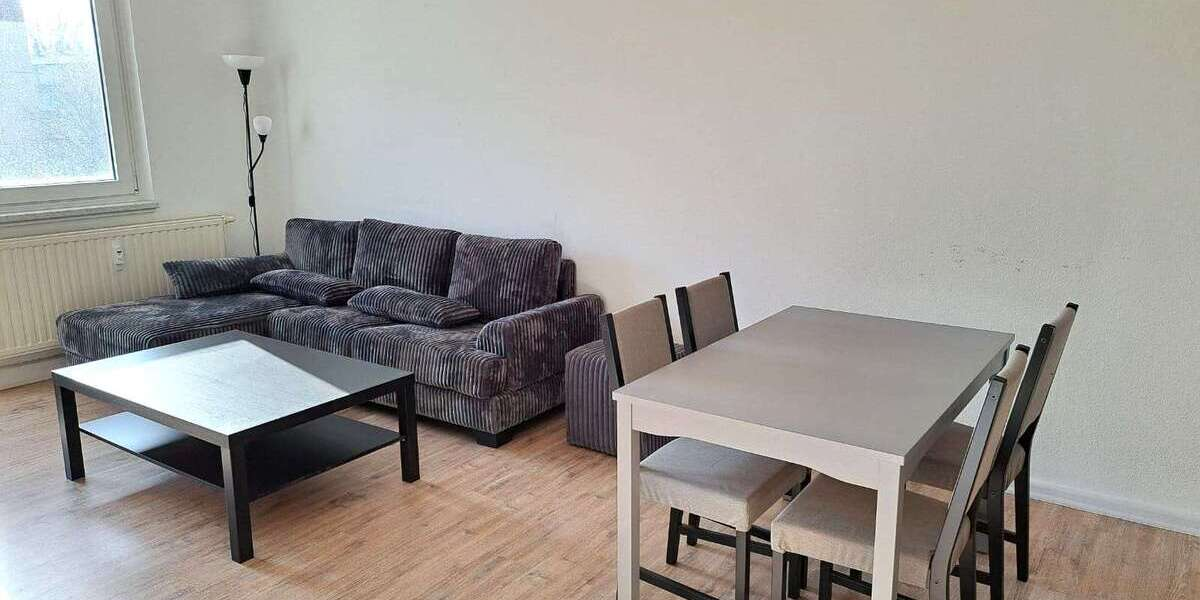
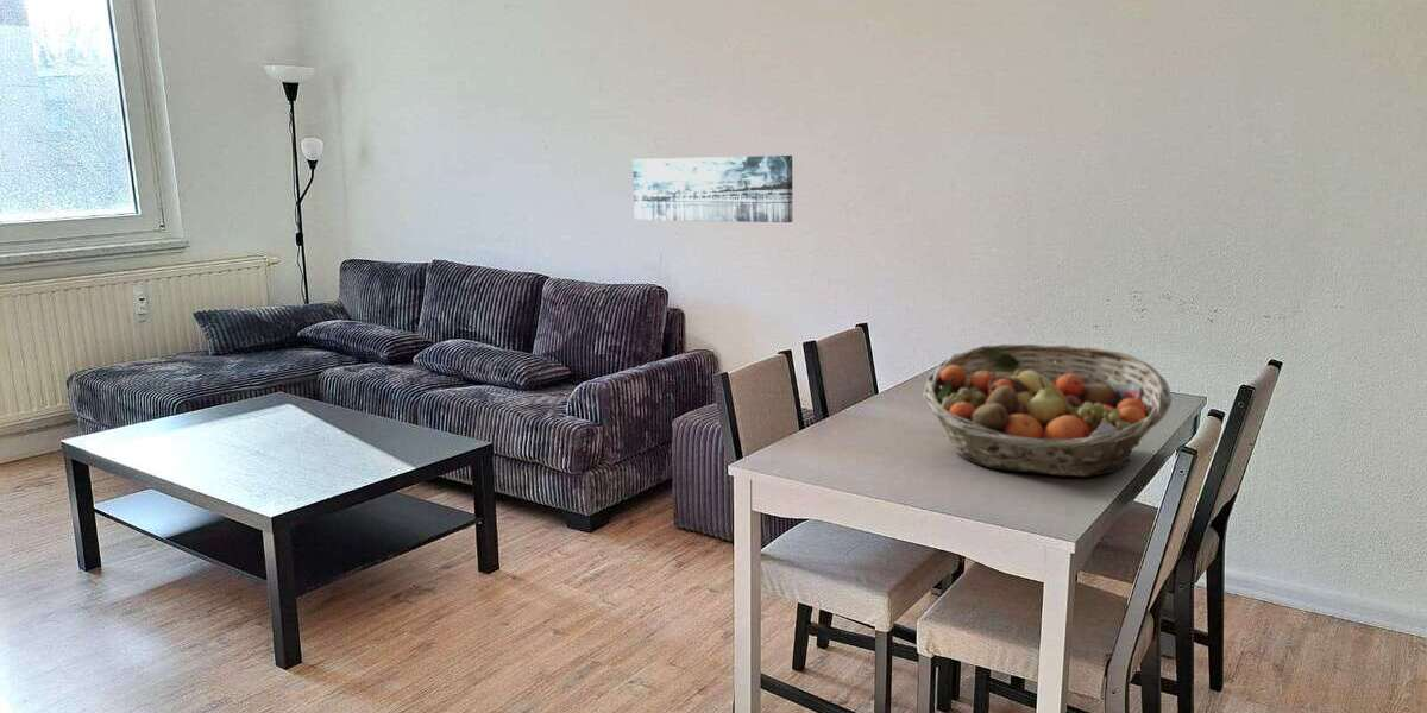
+ wall art (709, 189)
+ fruit basket (1042, 406)
